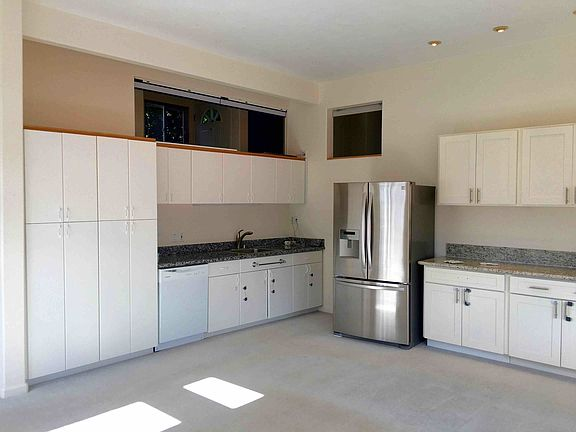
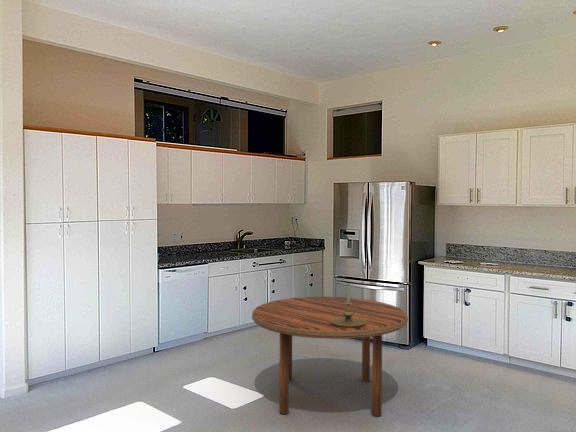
+ candle holder (348, 303)
+ dining table (328, 338)
